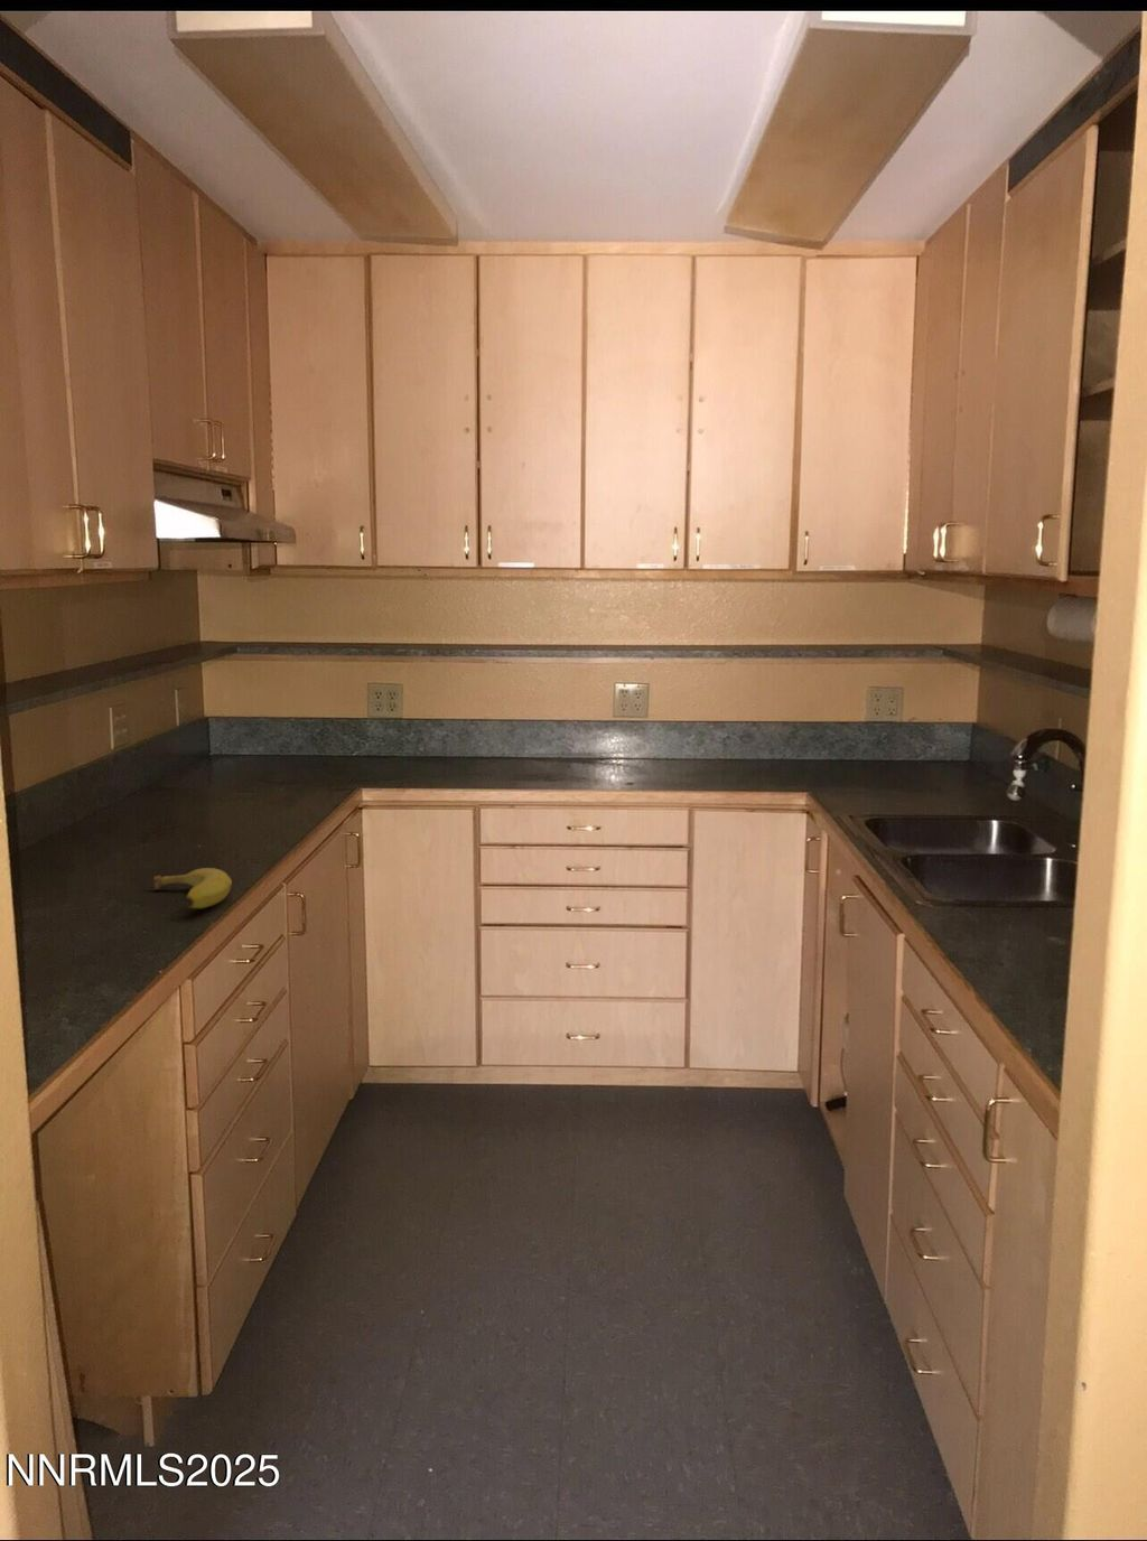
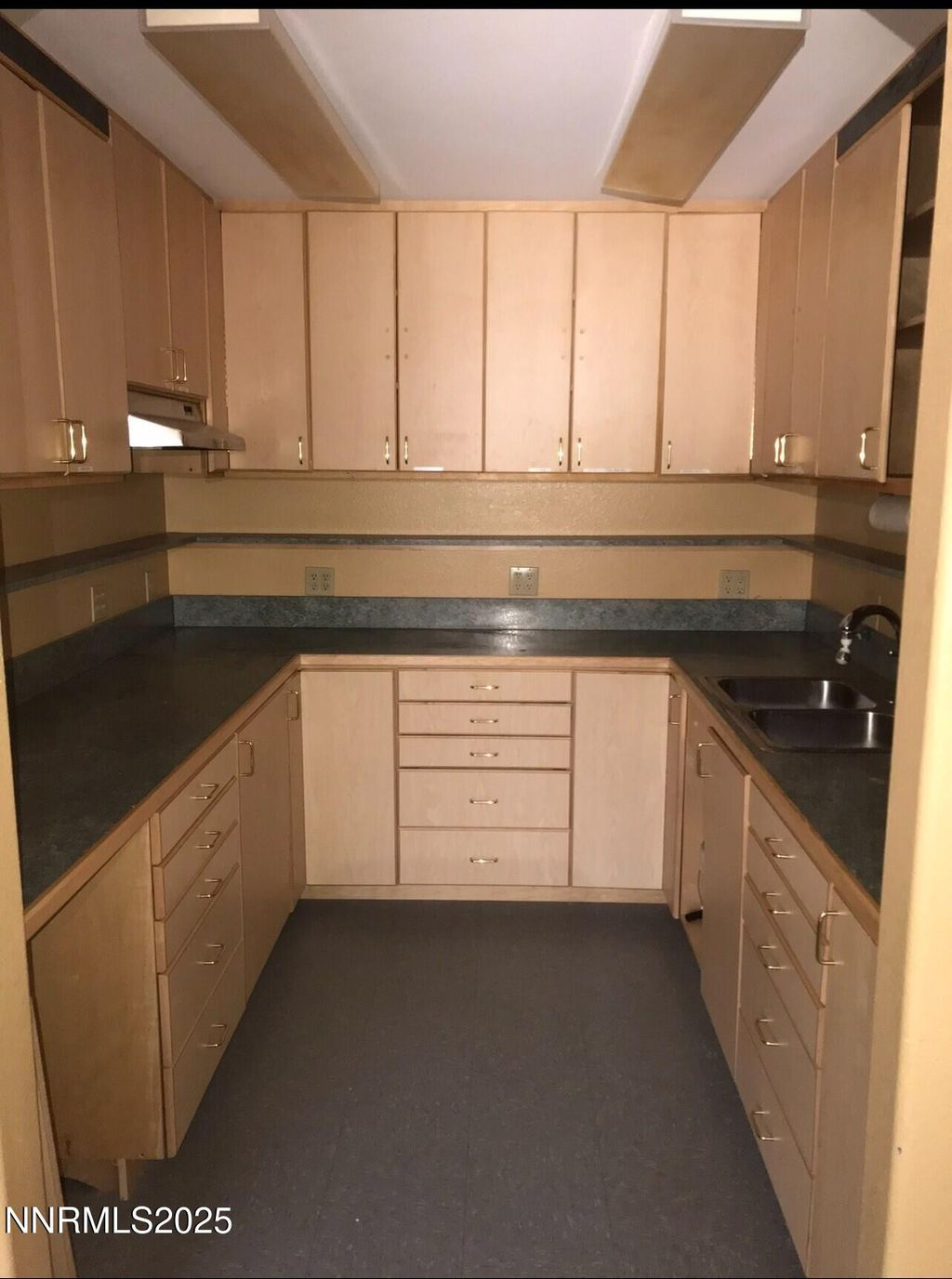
- fruit (188, 883)
